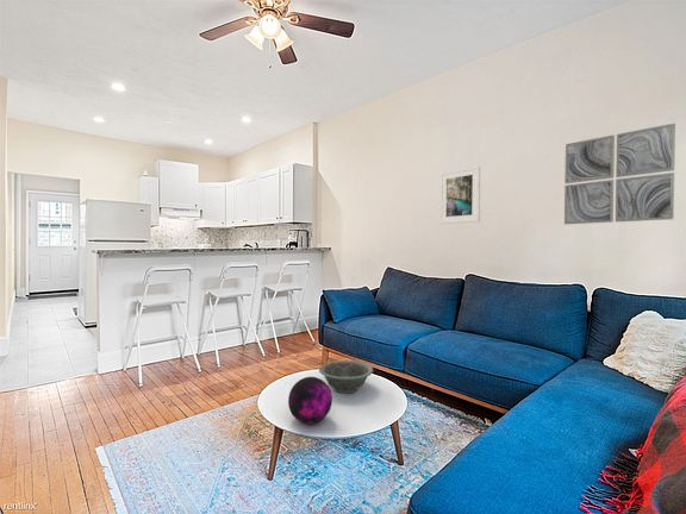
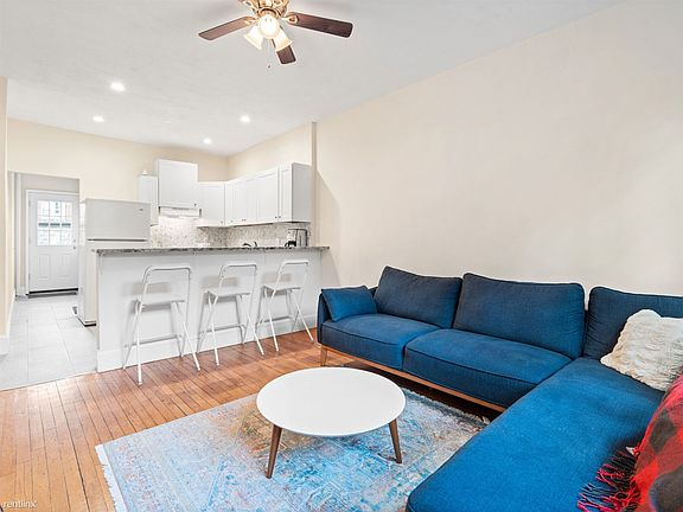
- wall art (616, 180)
- decorative bowl (345, 378)
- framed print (459, 196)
- decorative orb (310, 400)
